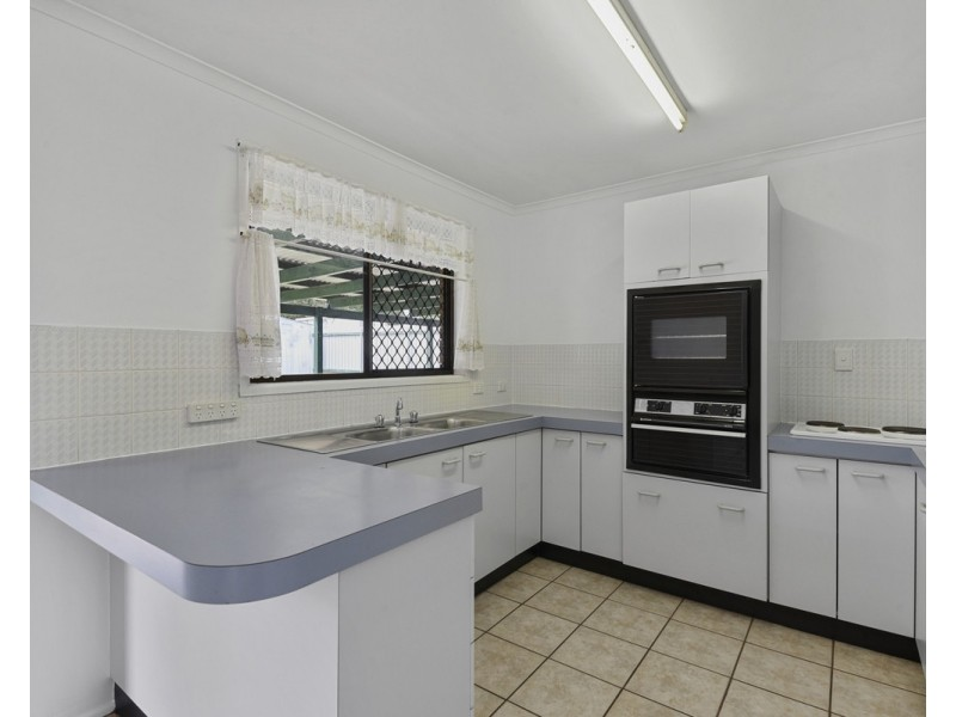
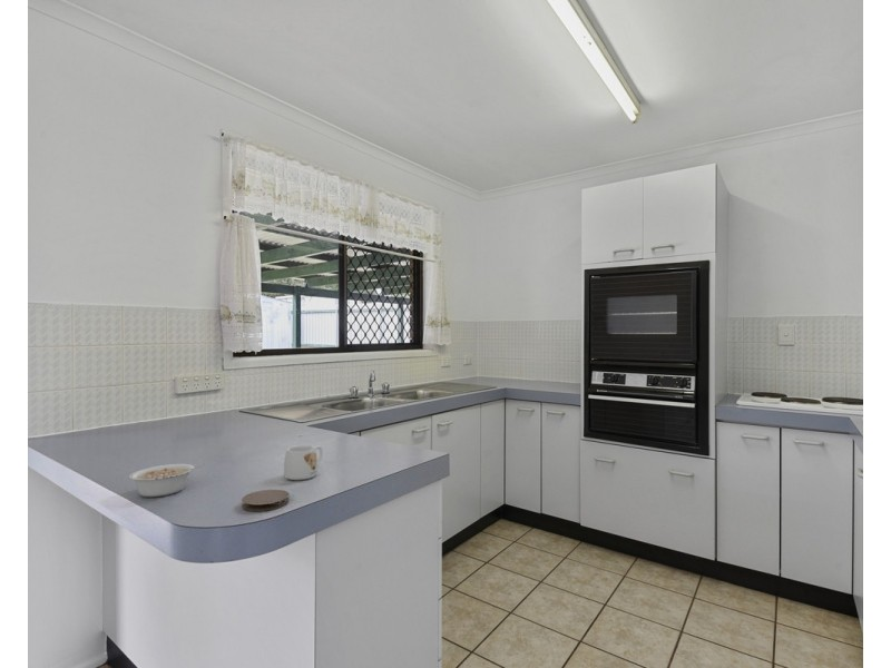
+ legume (165, 478)
+ mug (305, 460)
+ coaster (265, 499)
